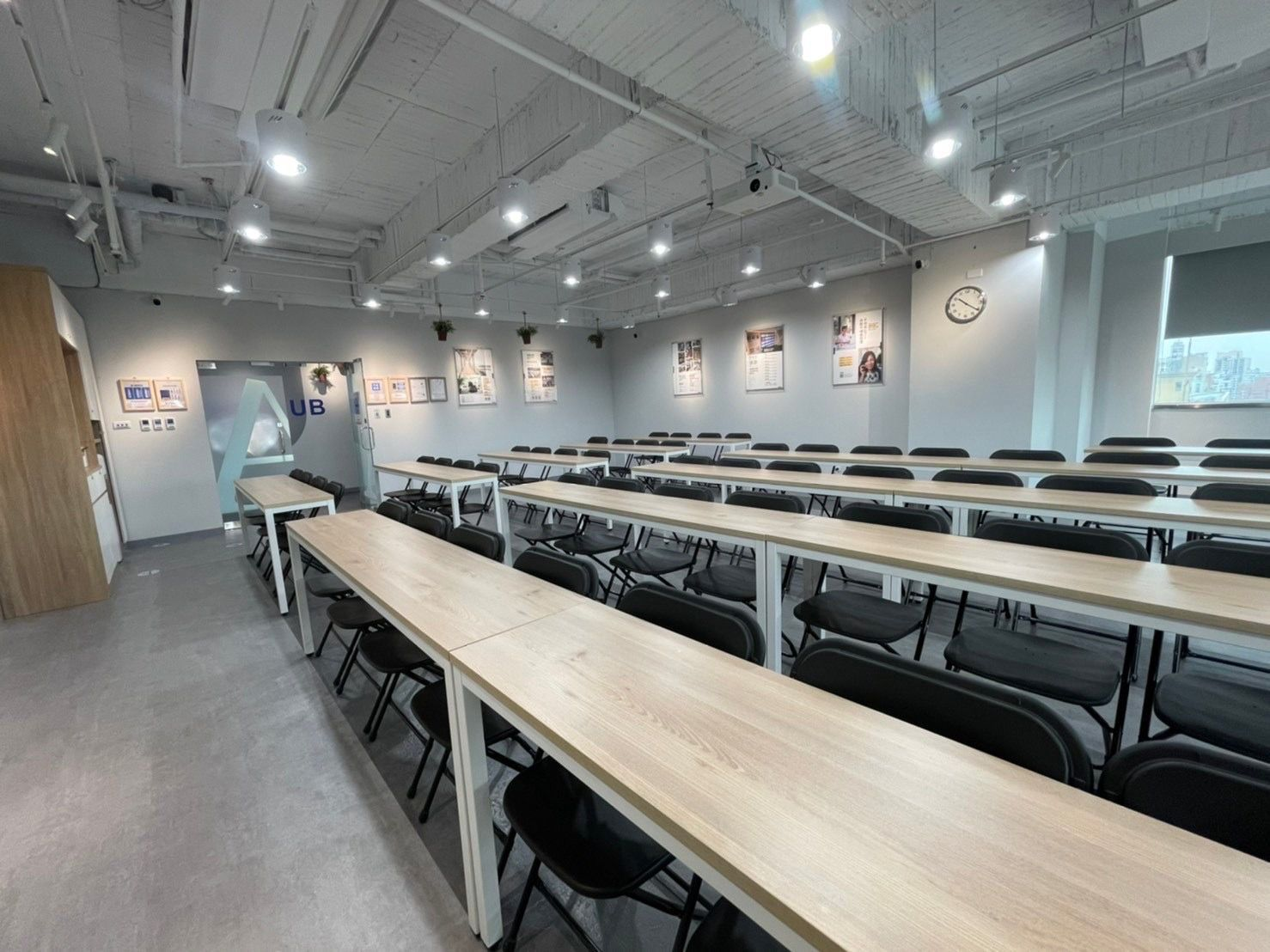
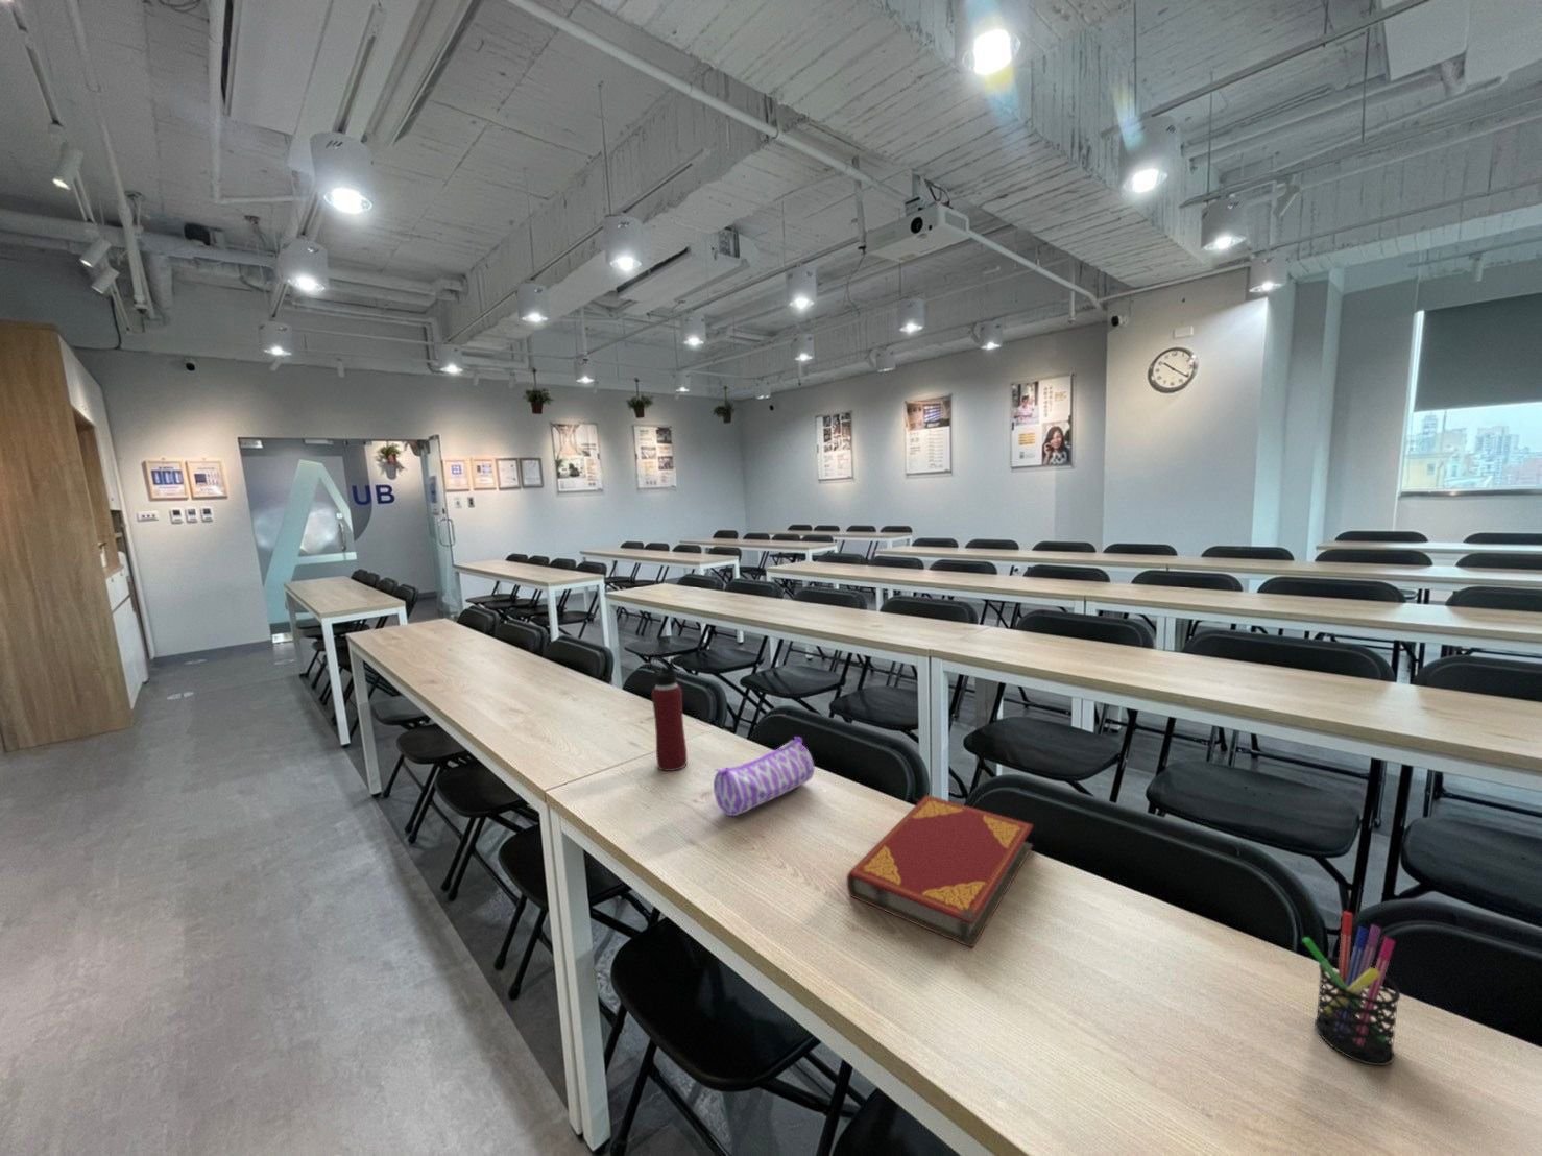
+ pen holder (1347, 982)
+ water bottle (668, 712)
+ hardback book (945, 857)
+ pencil case (766, 775)
